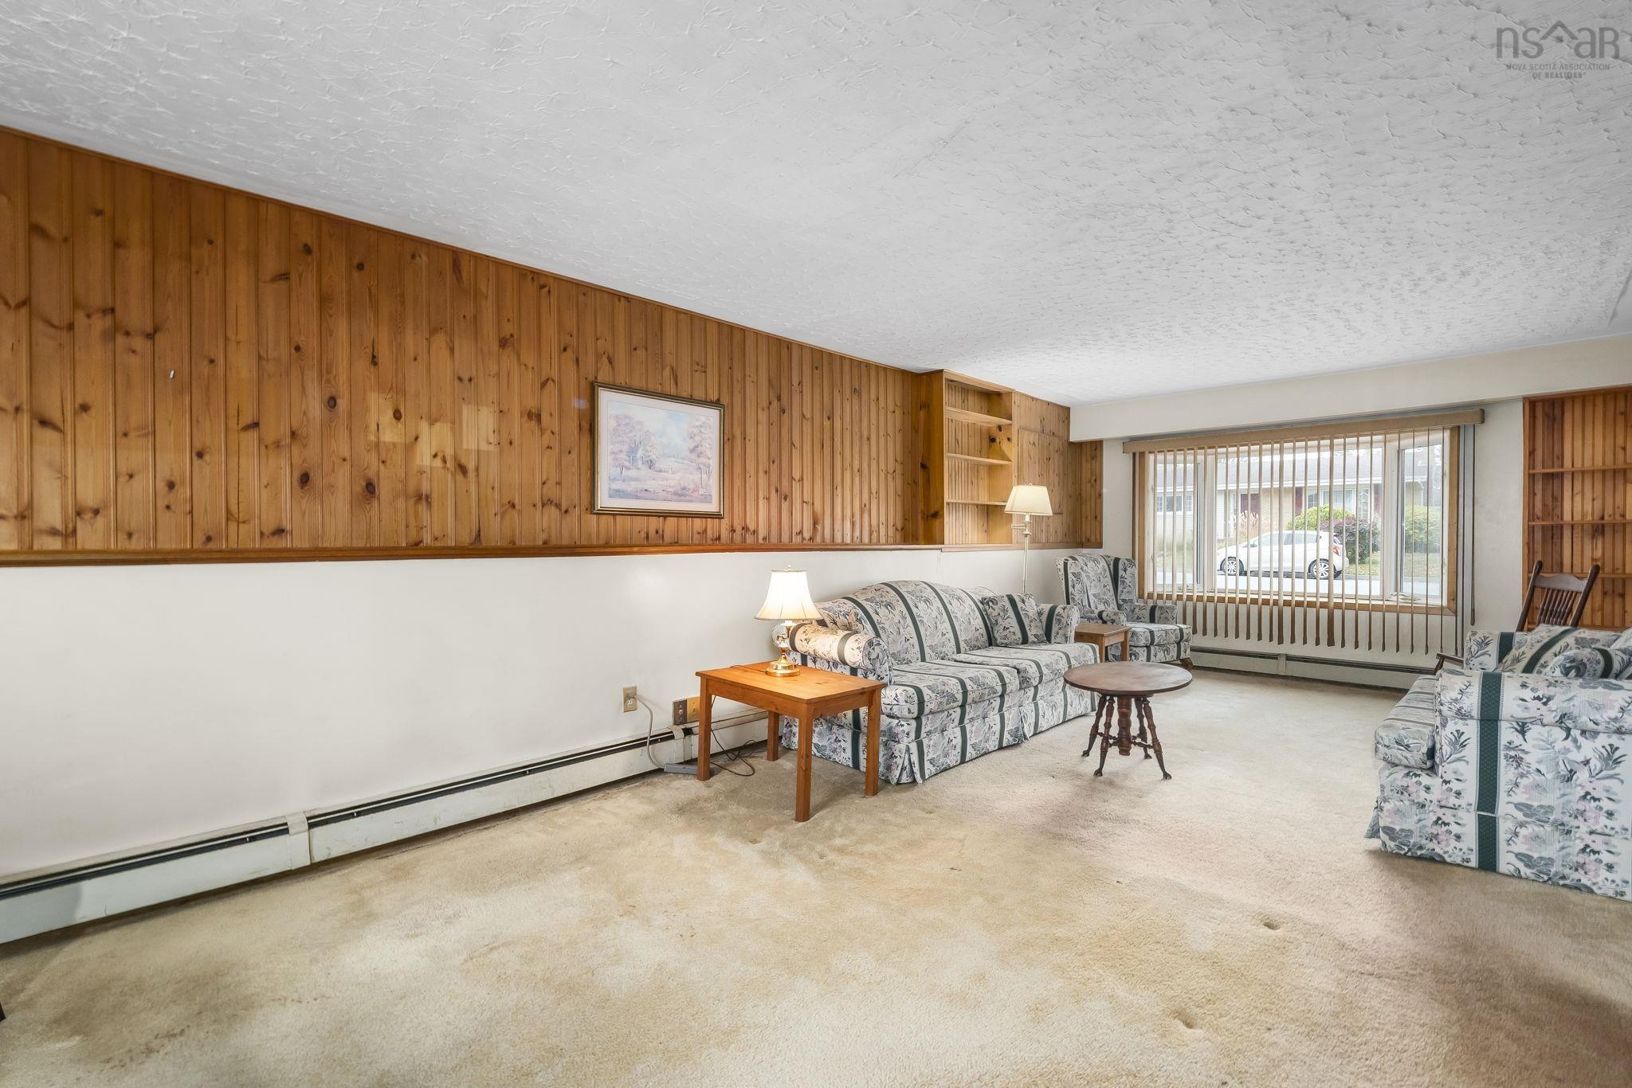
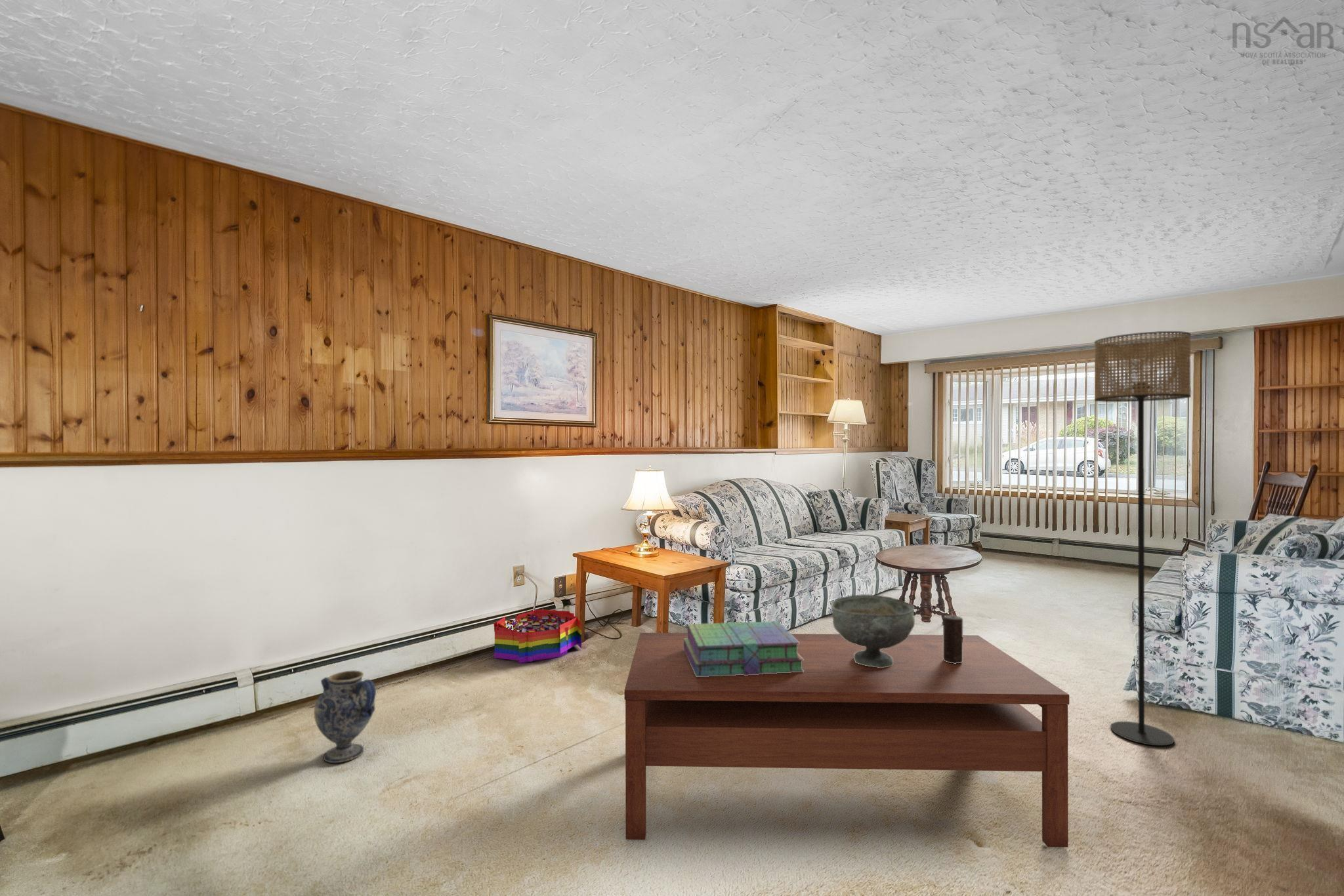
+ coffee table (824, 724)
+ stack of books (740, 645)
+ decorative bowl (872, 632)
+ ceramic jug (346, 715)
+ storage bin (536, 634)
+ candle (953, 638)
+ floor lamp (1141, 536)
